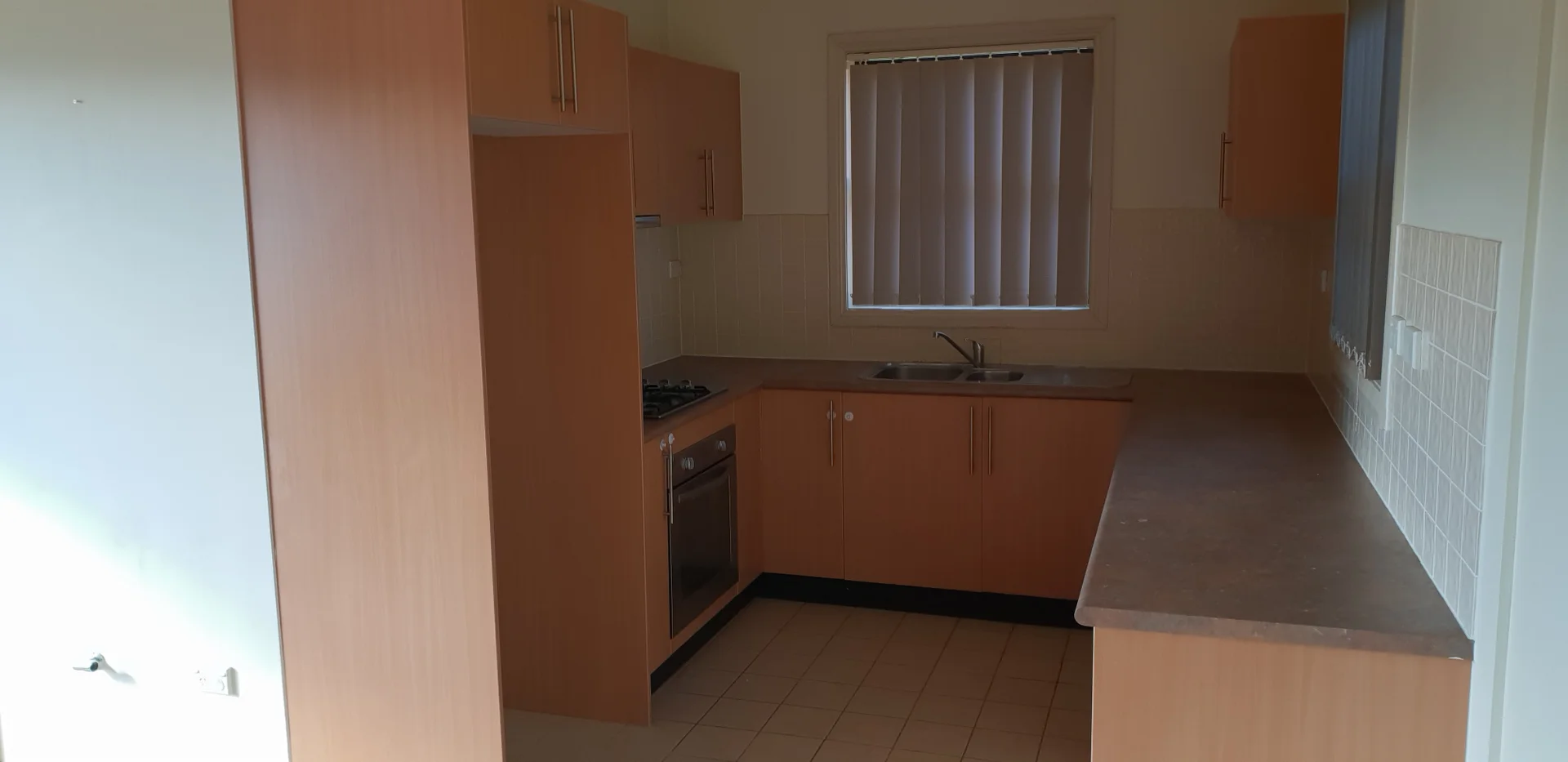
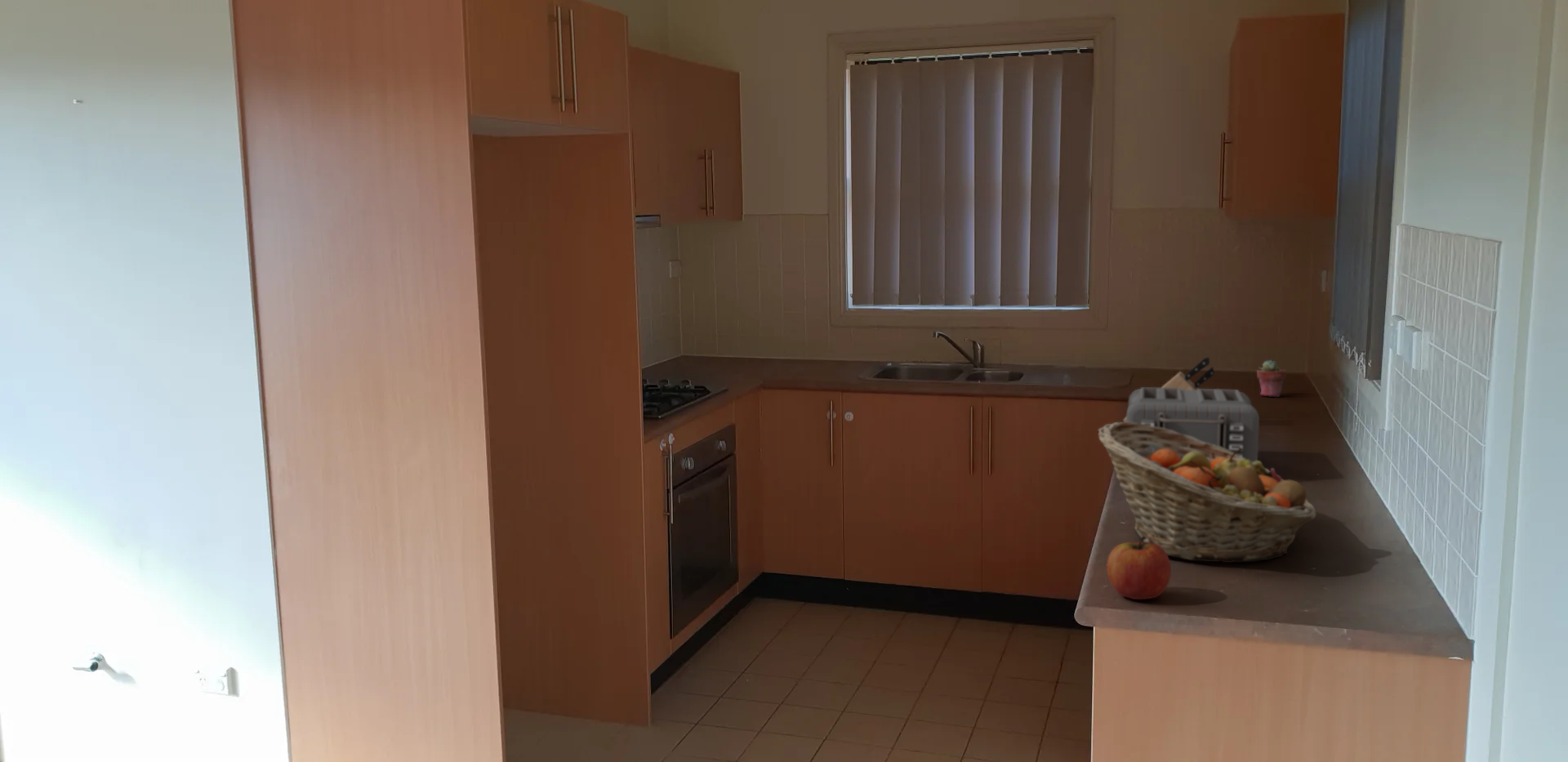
+ fruit basket (1202, 486)
+ apple (1138, 567)
+ knife block (1169, 387)
+ toaster (1189, 430)
+ potted succulent (1271, 377)
